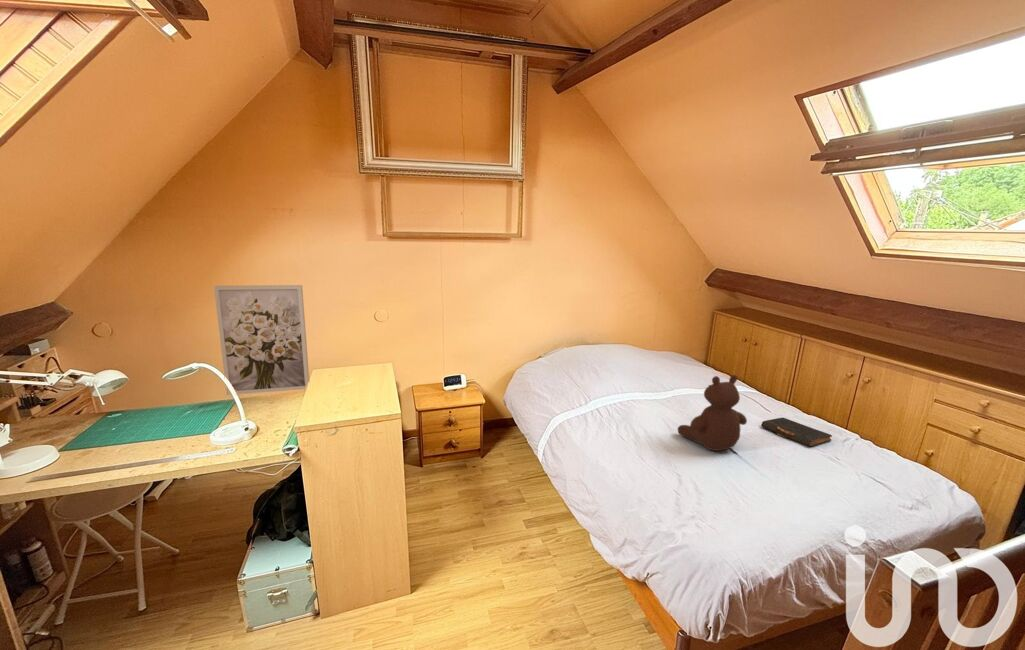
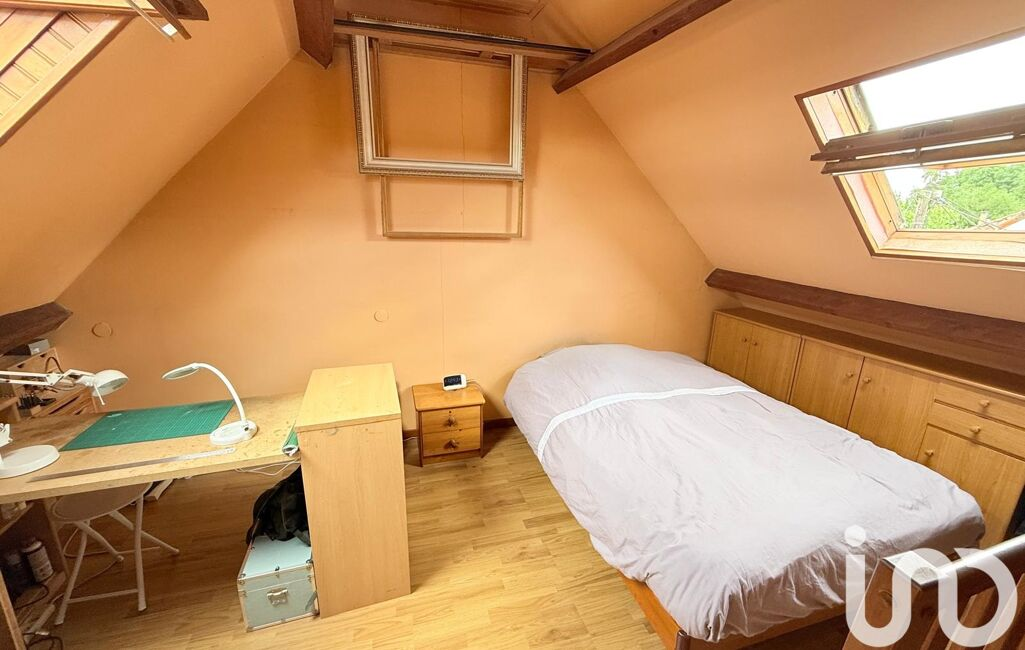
- wall art (264, 339)
- teddy bear (711, 408)
- book (795, 430)
